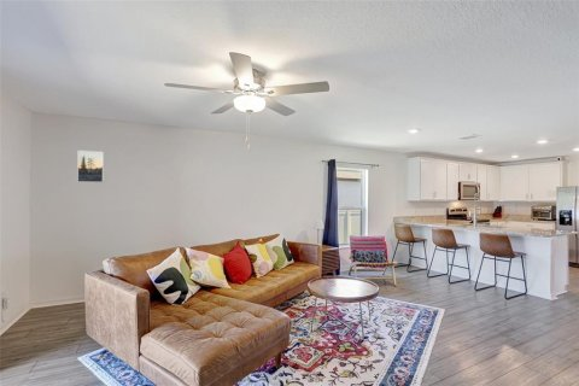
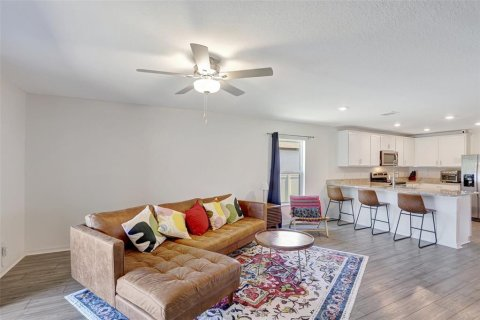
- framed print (90, 166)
